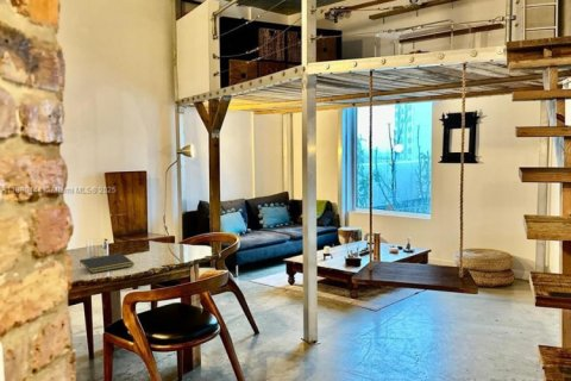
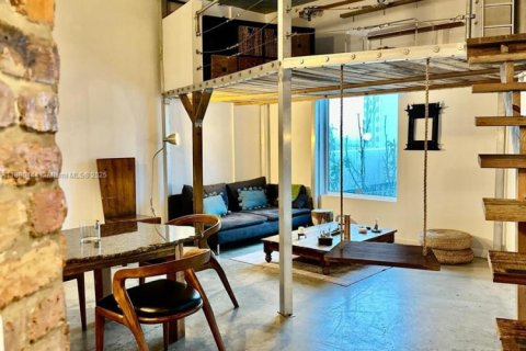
- notepad (107, 262)
